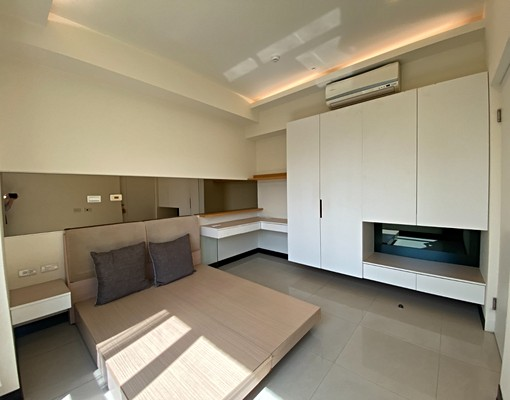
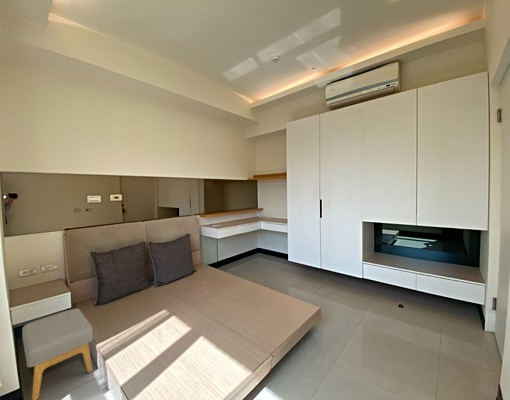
+ footstool (58, 346)
